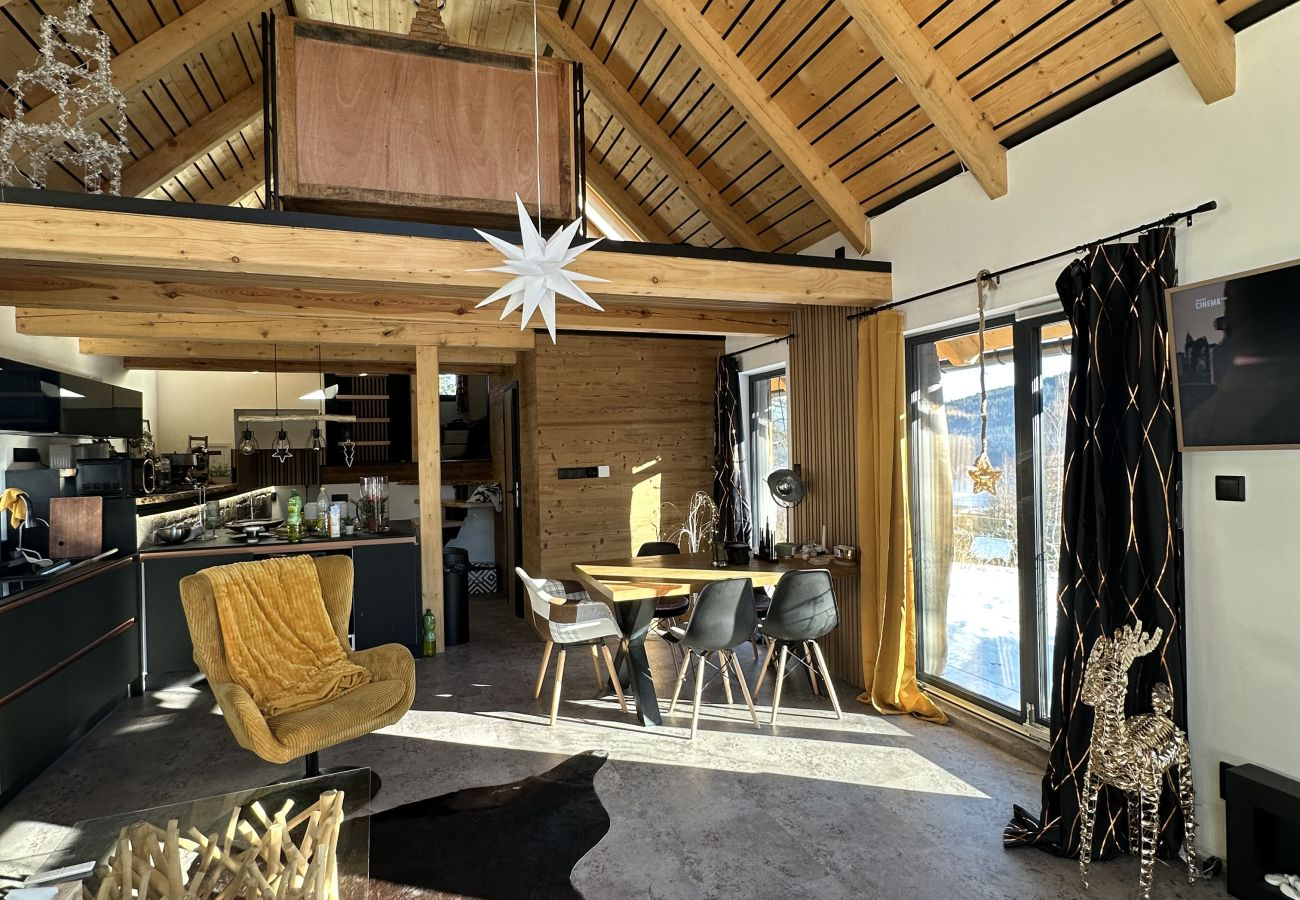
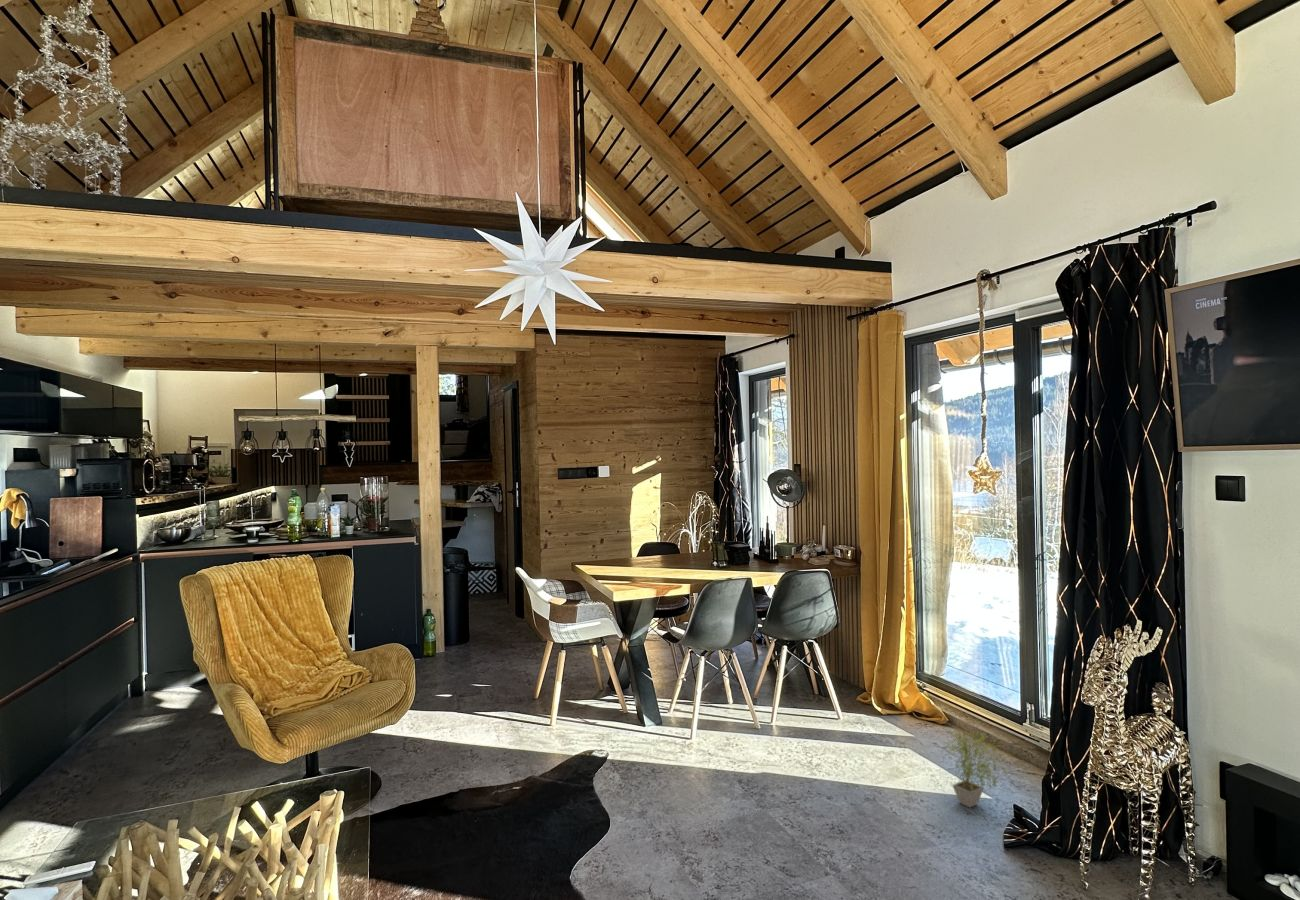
+ potted plant (973, 763)
